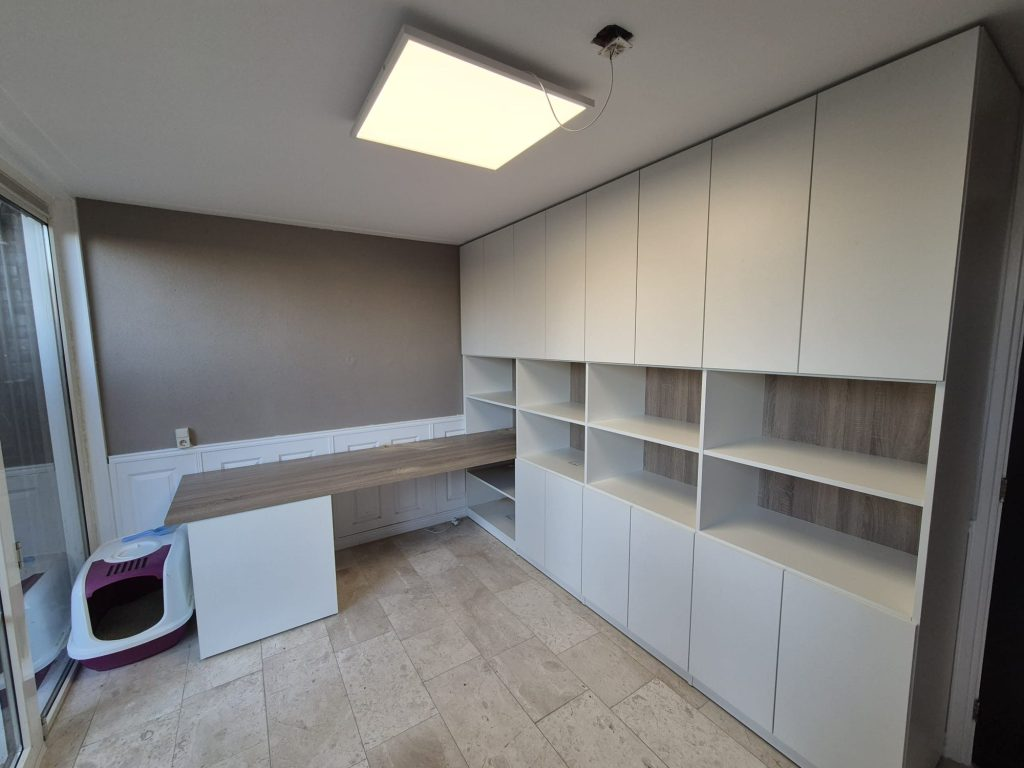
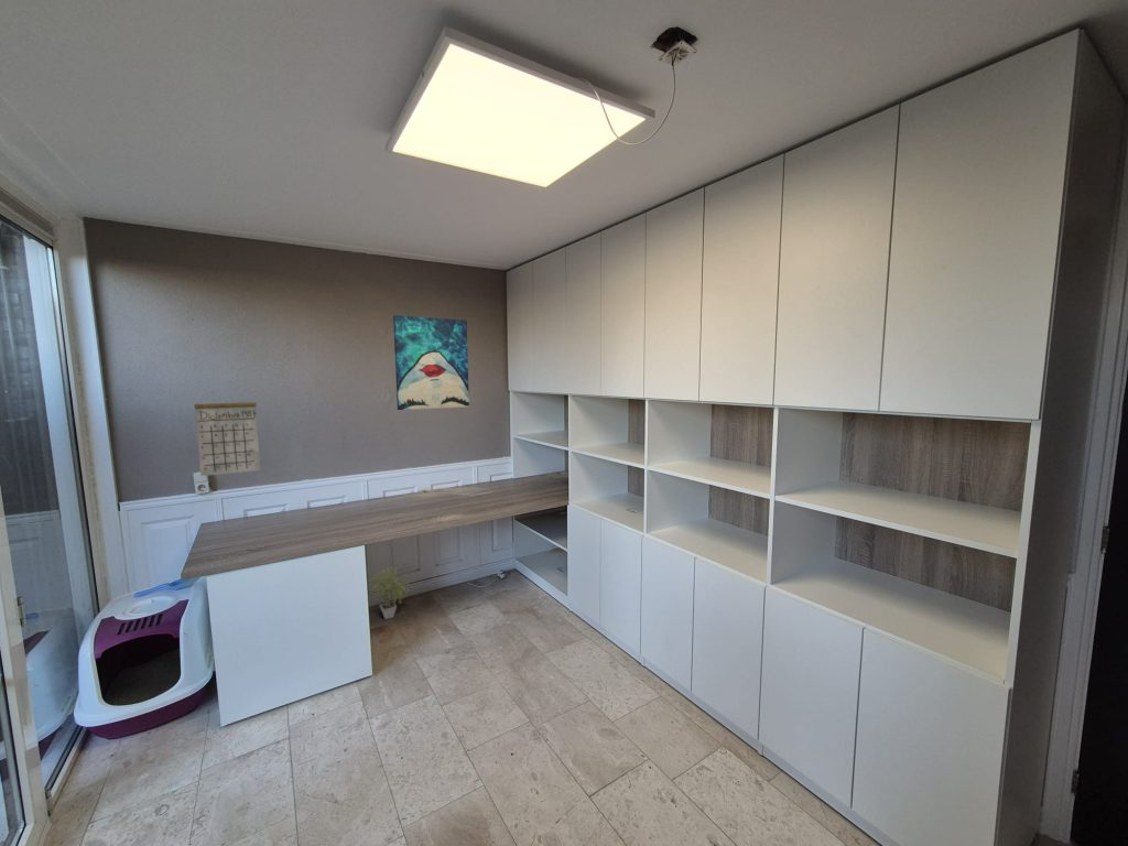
+ potted plant (389, 589)
+ wall art (433, 364)
+ calendar (228, 430)
